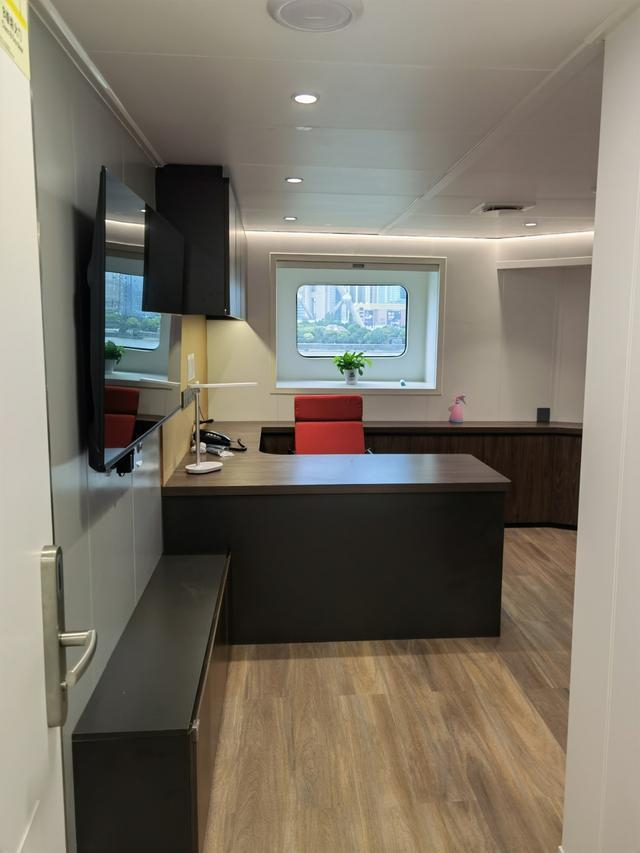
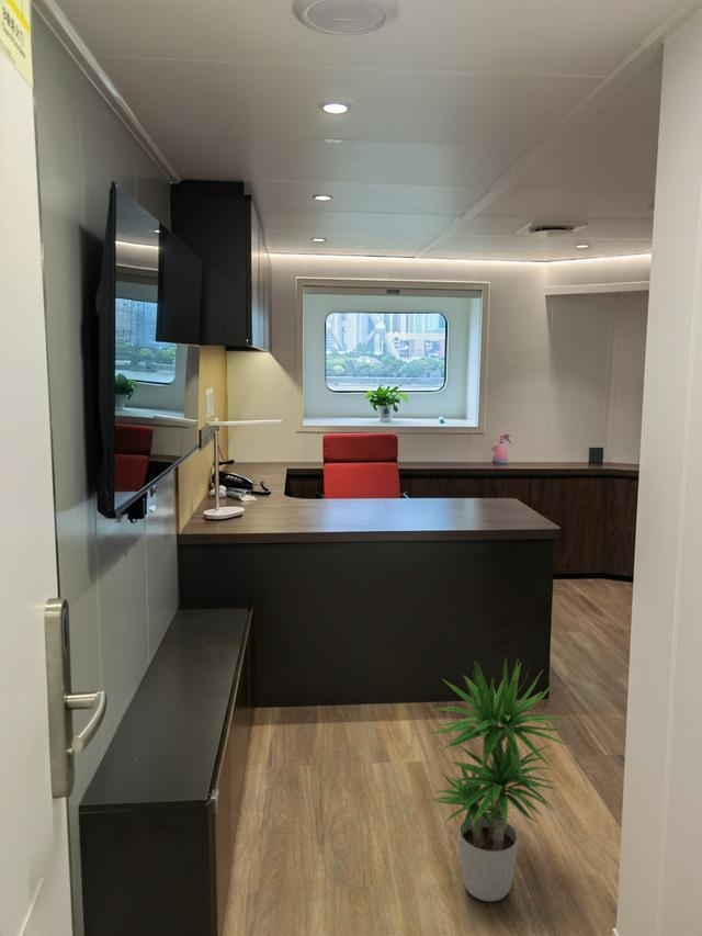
+ potted plant (499, 779)
